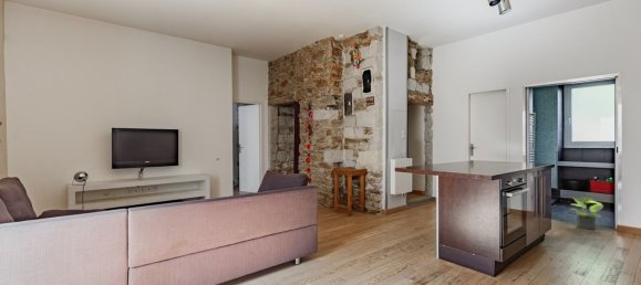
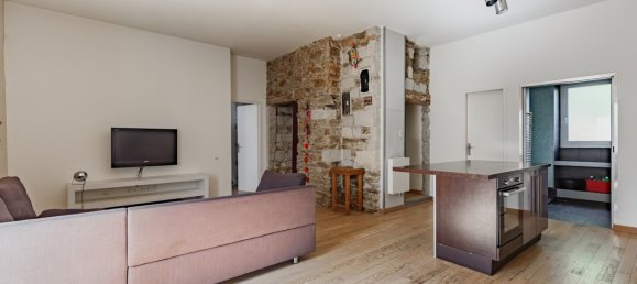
- potted plant (582, 211)
